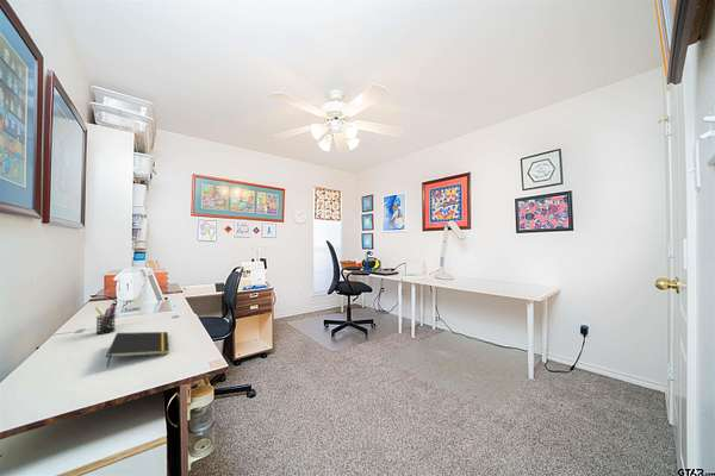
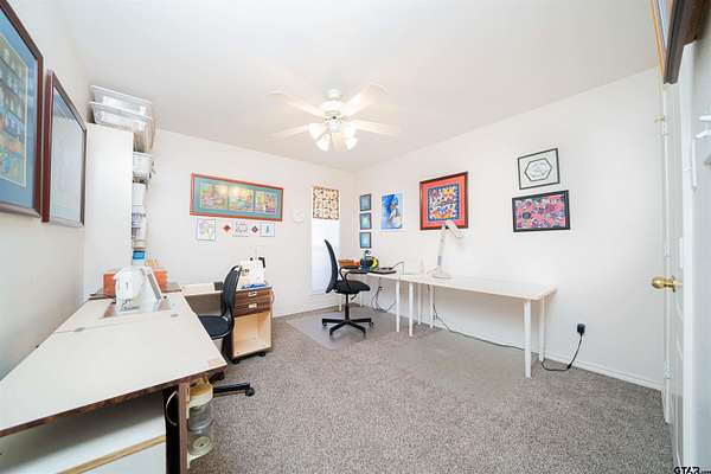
- pen holder (107, 317)
- notepad (141, 343)
